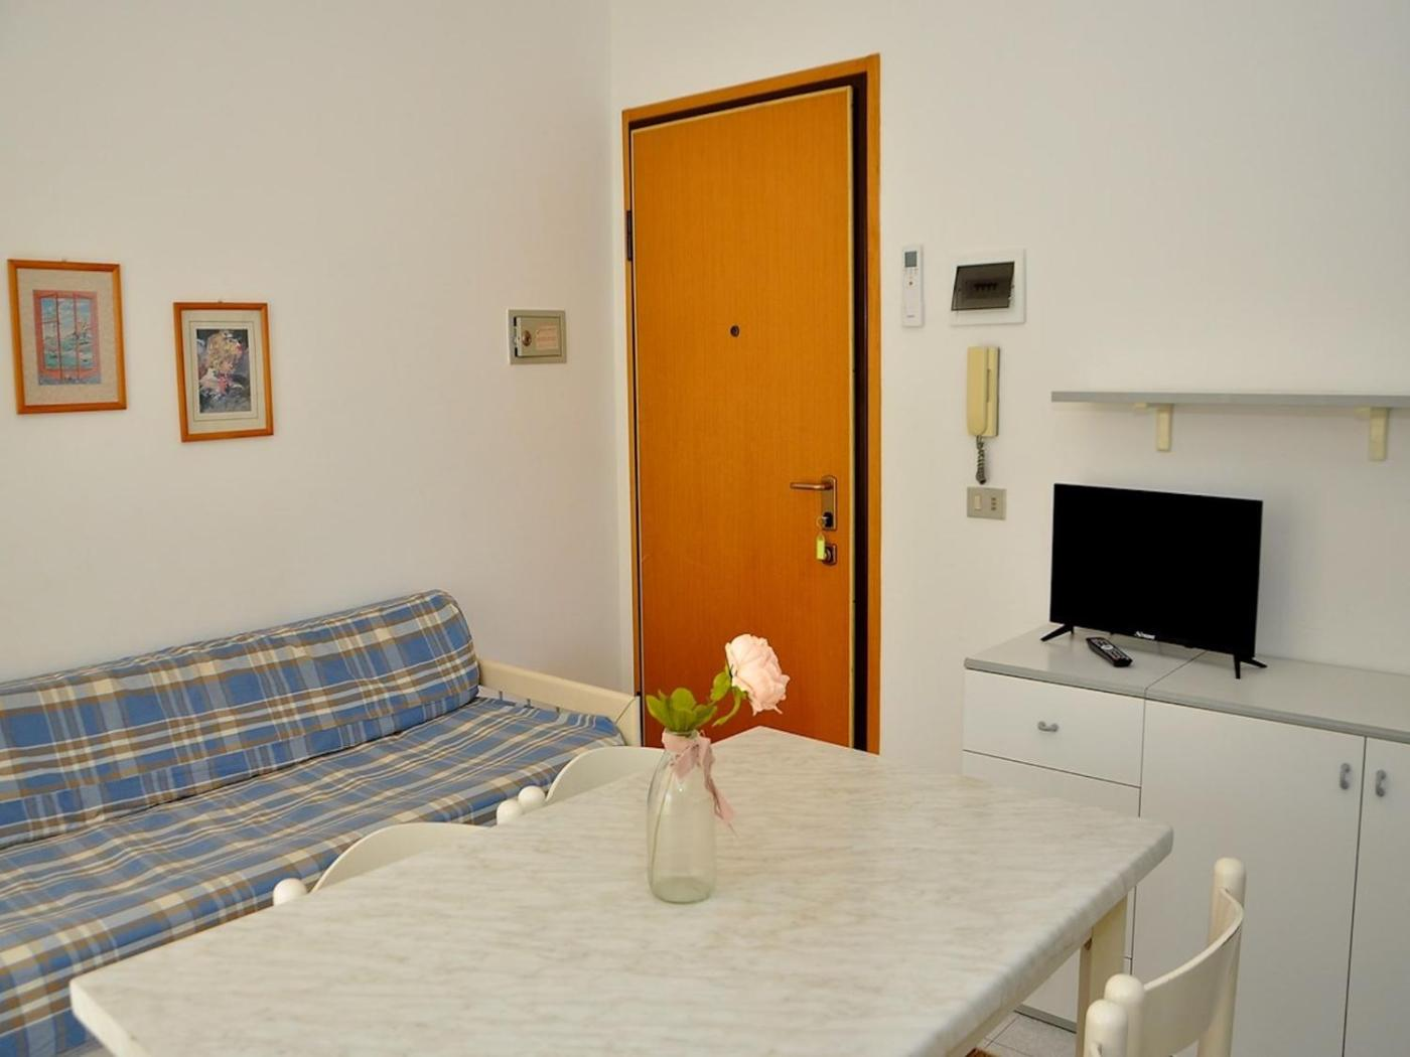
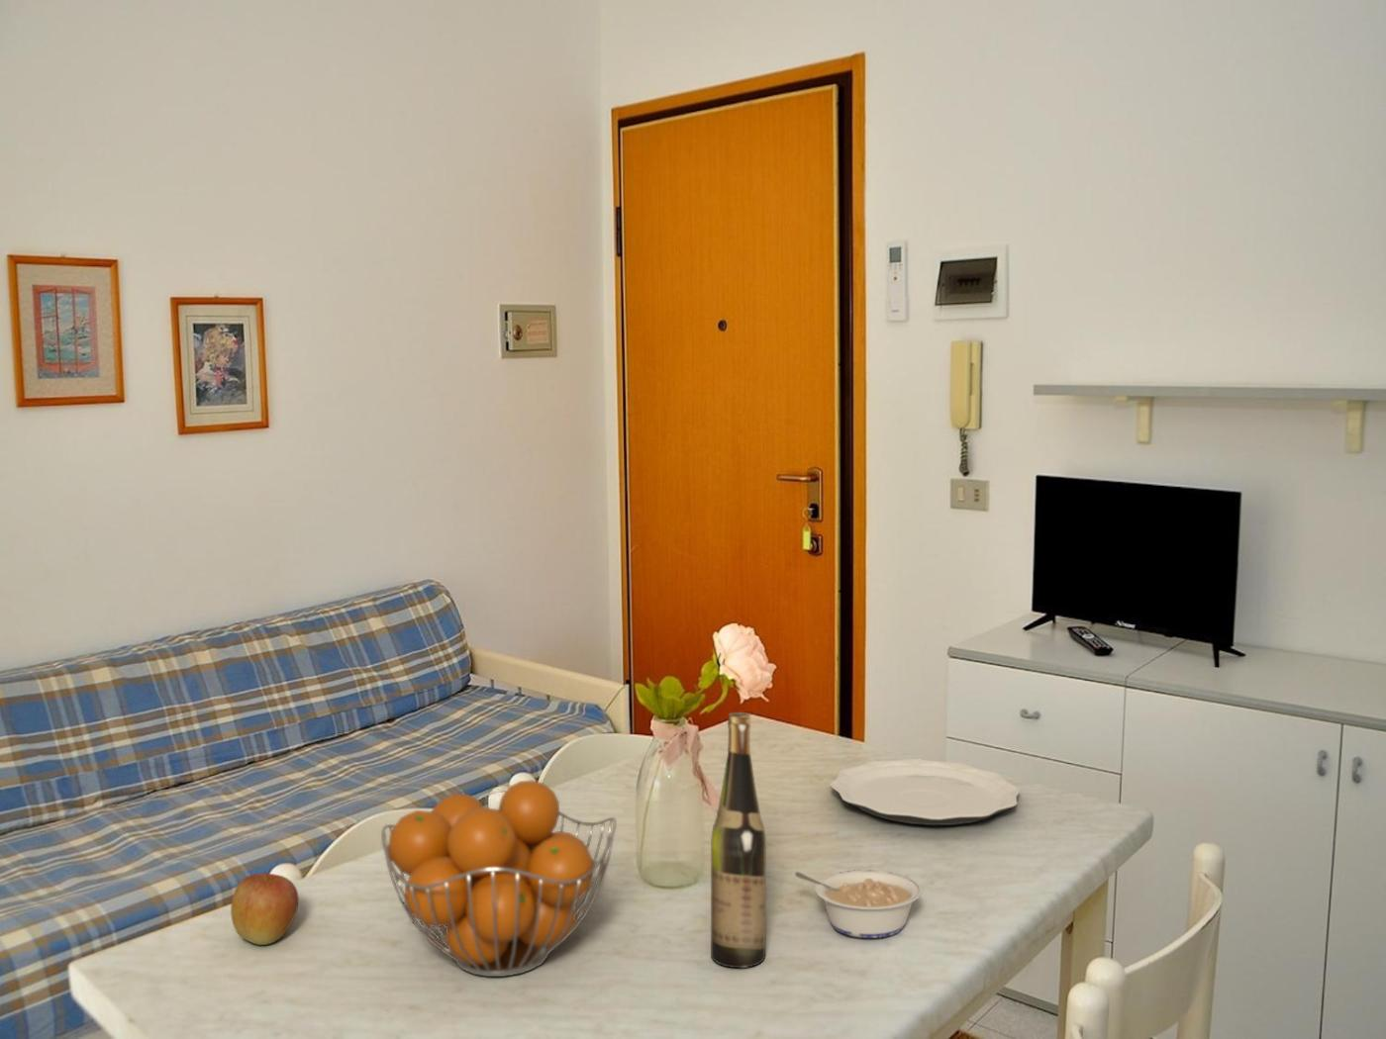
+ apple (264, 907)
+ fruit basket (501, 874)
+ plate (923, 792)
+ wine bottle (739, 836)
+ legume (863, 903)
